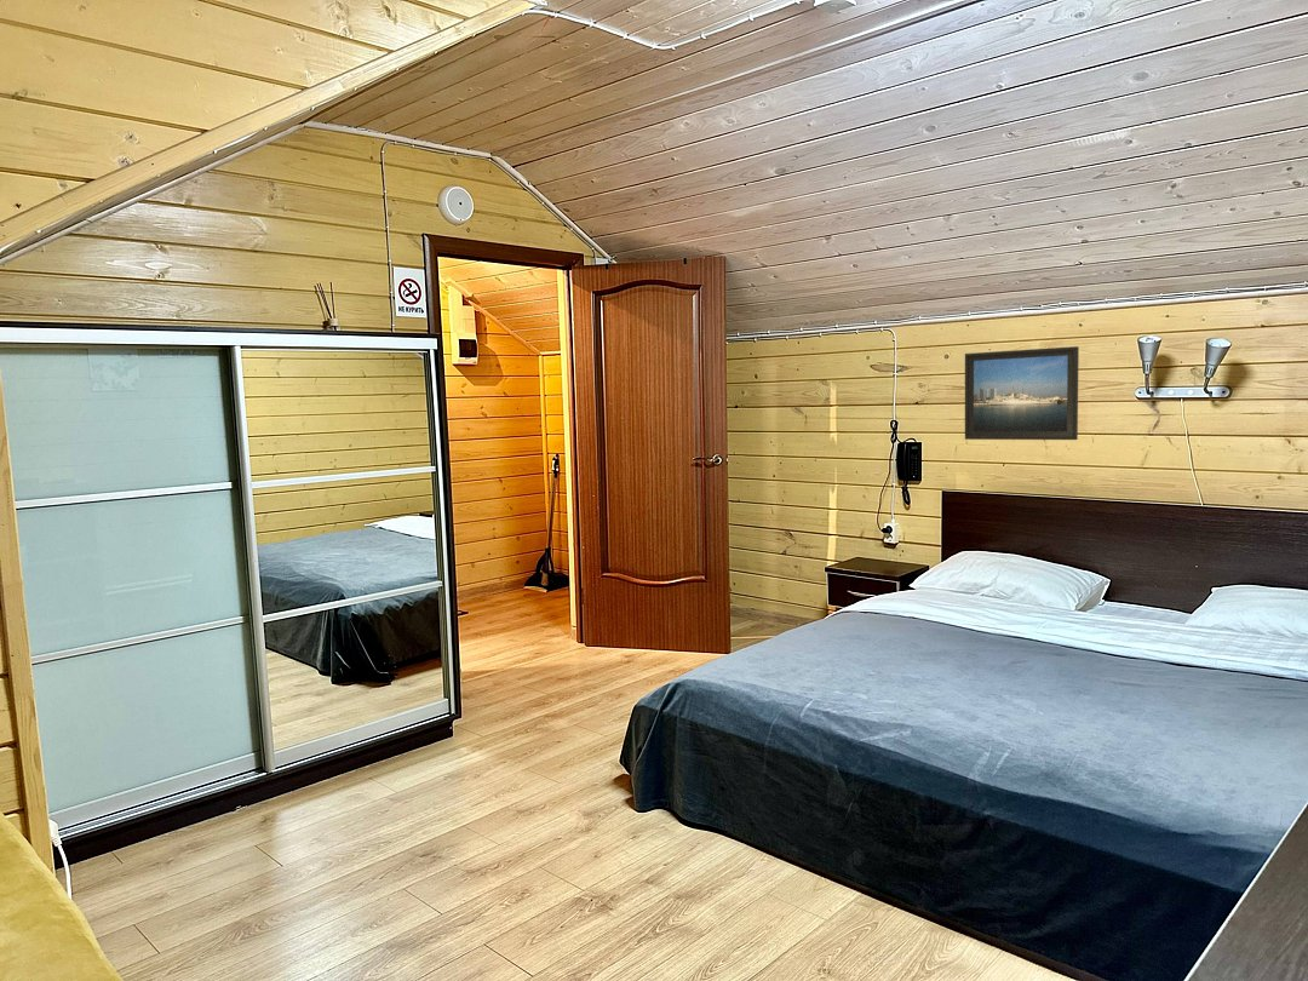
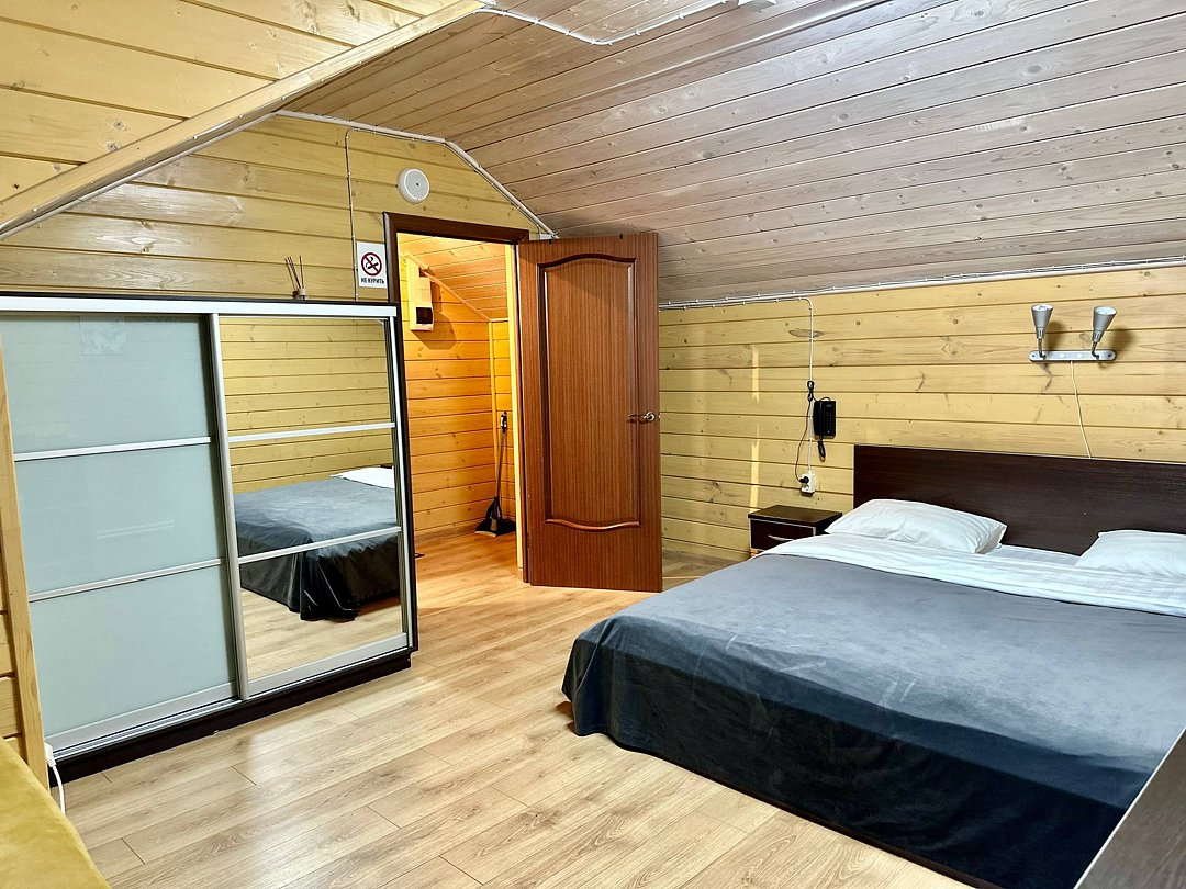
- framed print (1019, 395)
